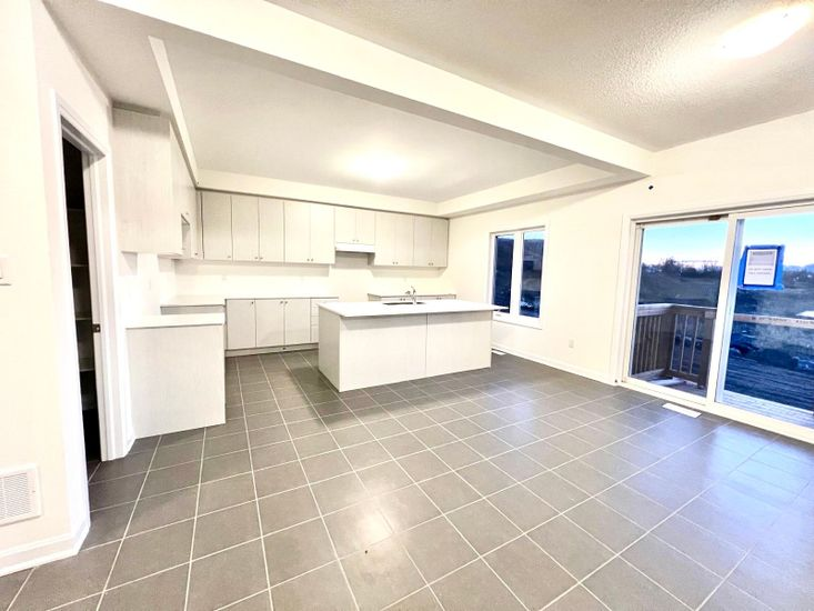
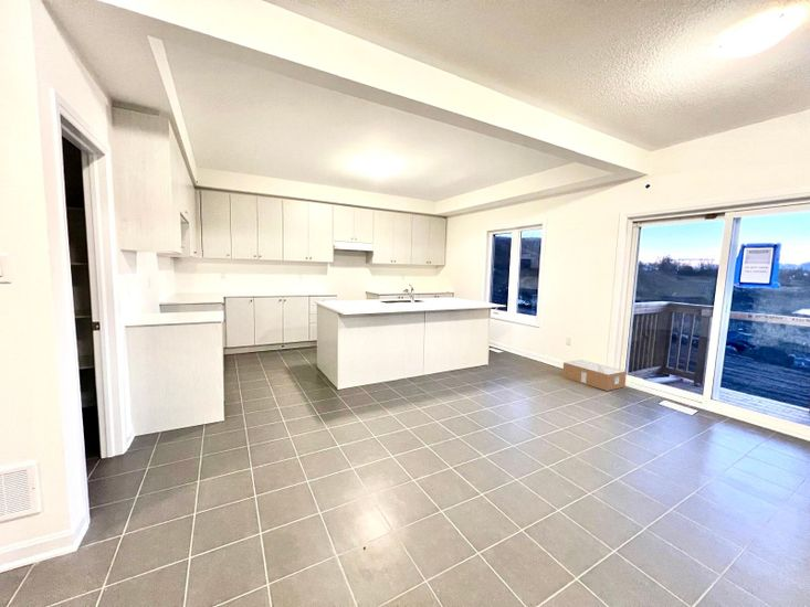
+ cardboard box (593, 372)
